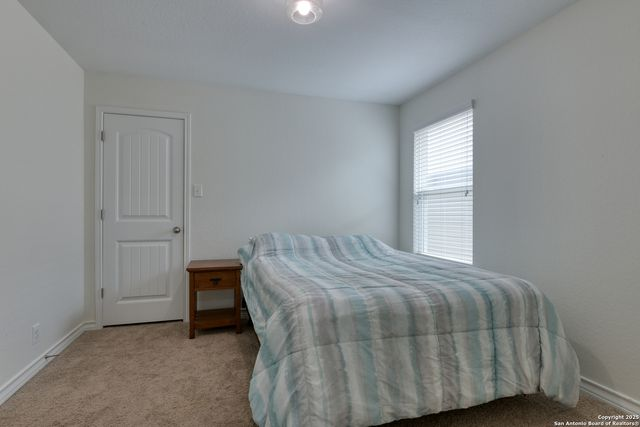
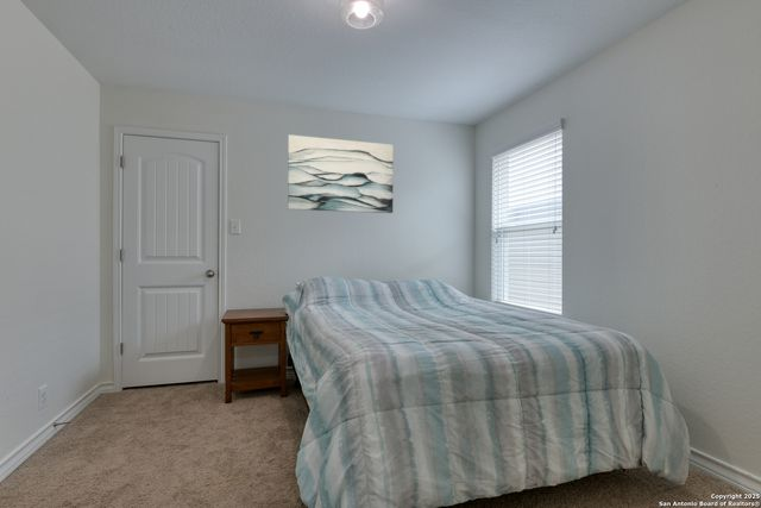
+ wall art (342, 175)
